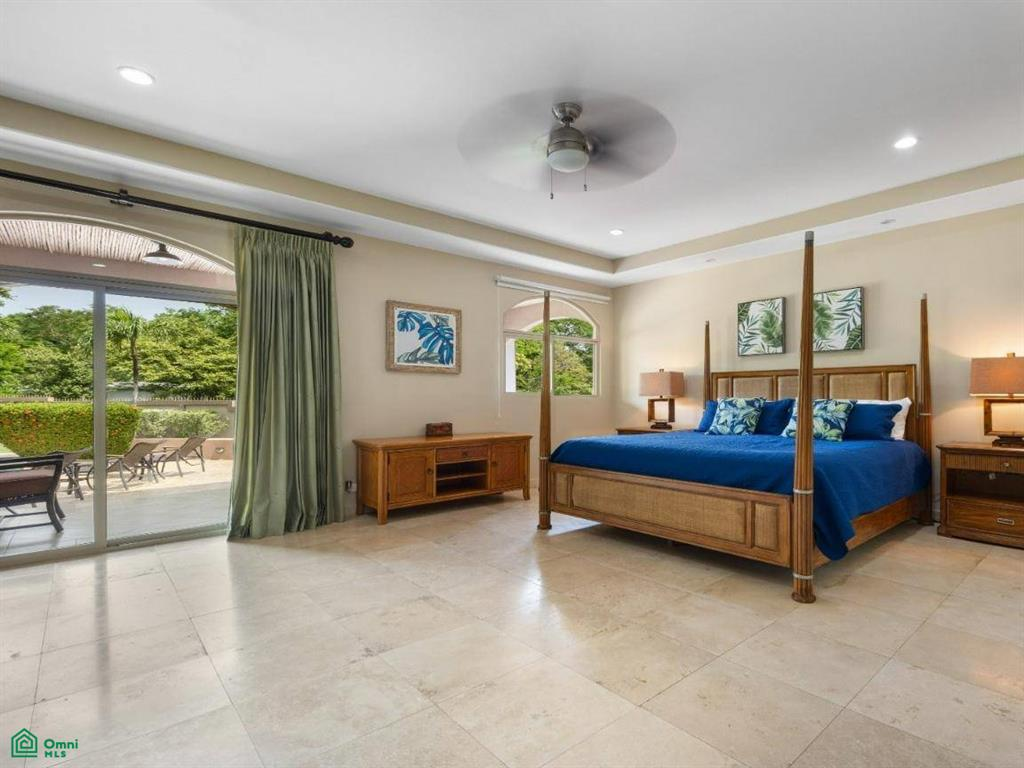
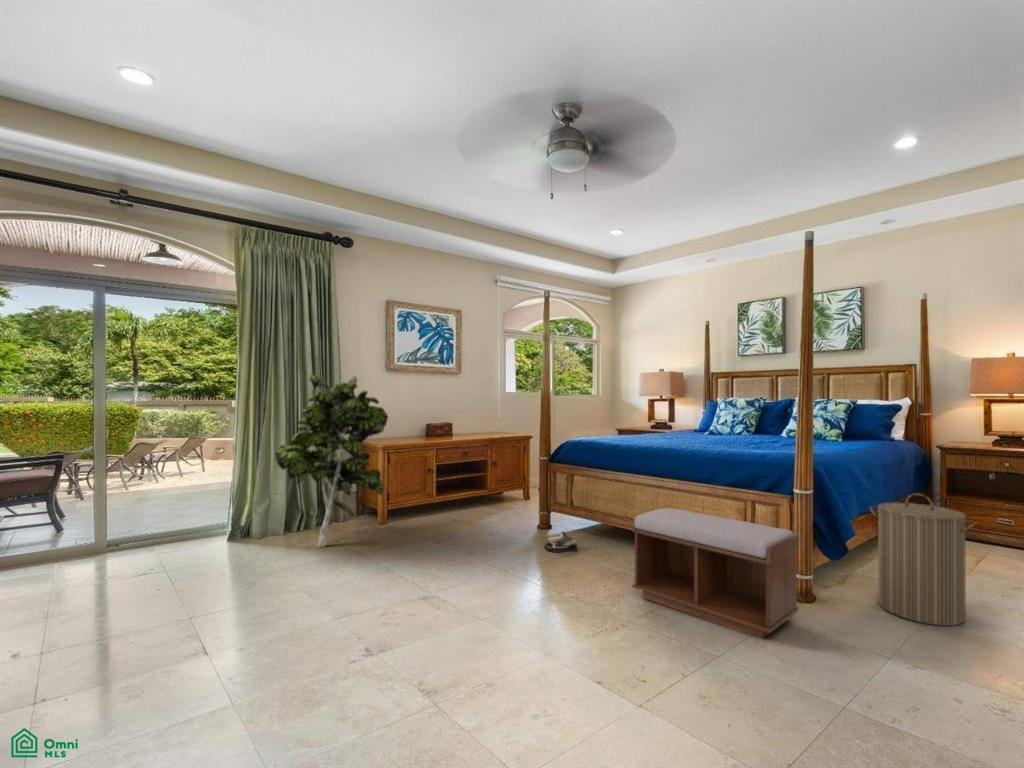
+ shoe (561, 539)
+ bench (710, 564)
+ laundry hamper (920, 552)
+ indoor plant (329, 459)
